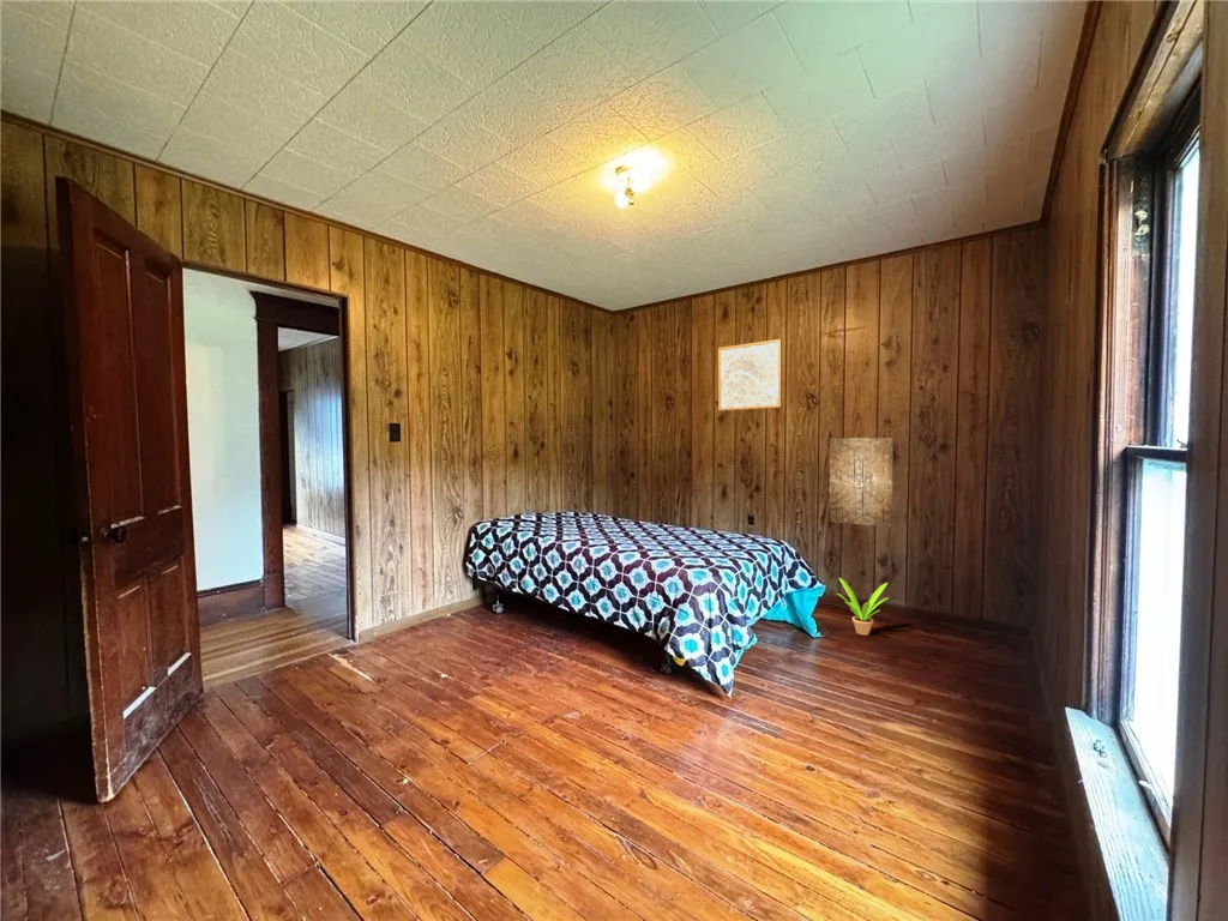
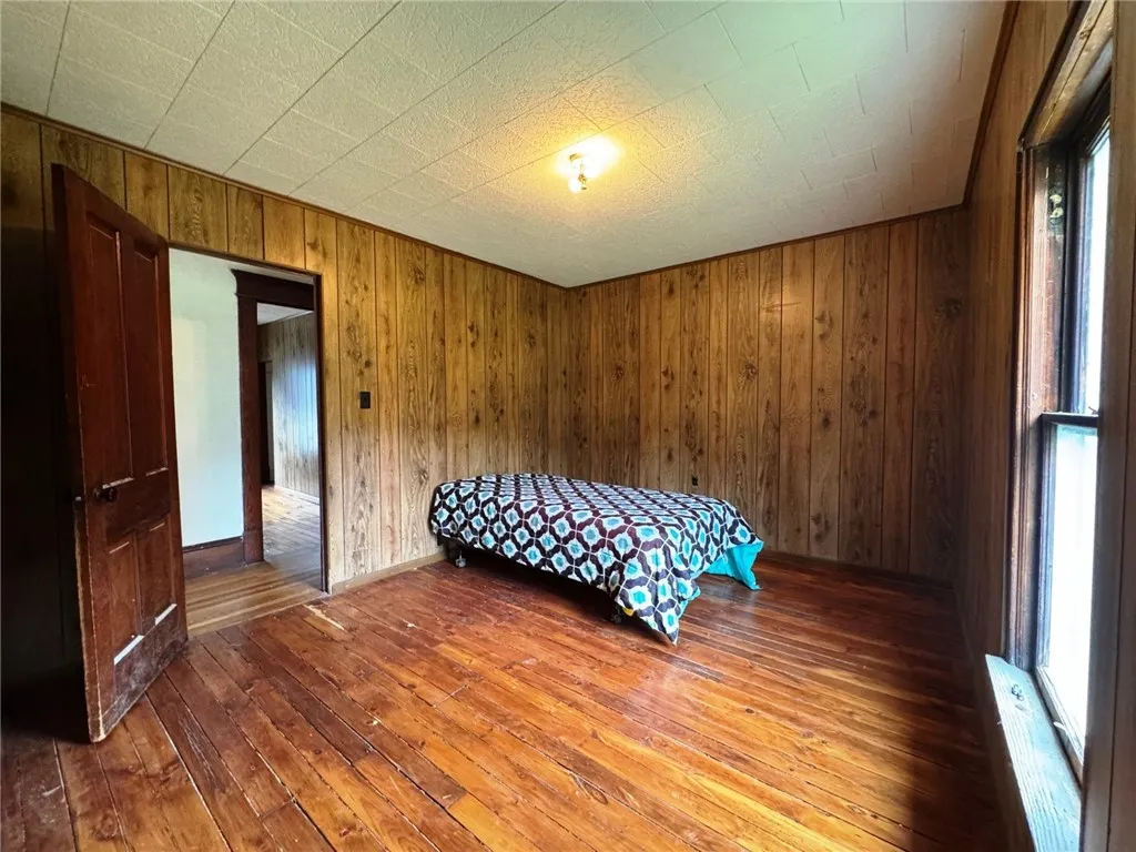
- potted plant (863, 608)
- wall art (860, 481)
- wall art (748, 377)
